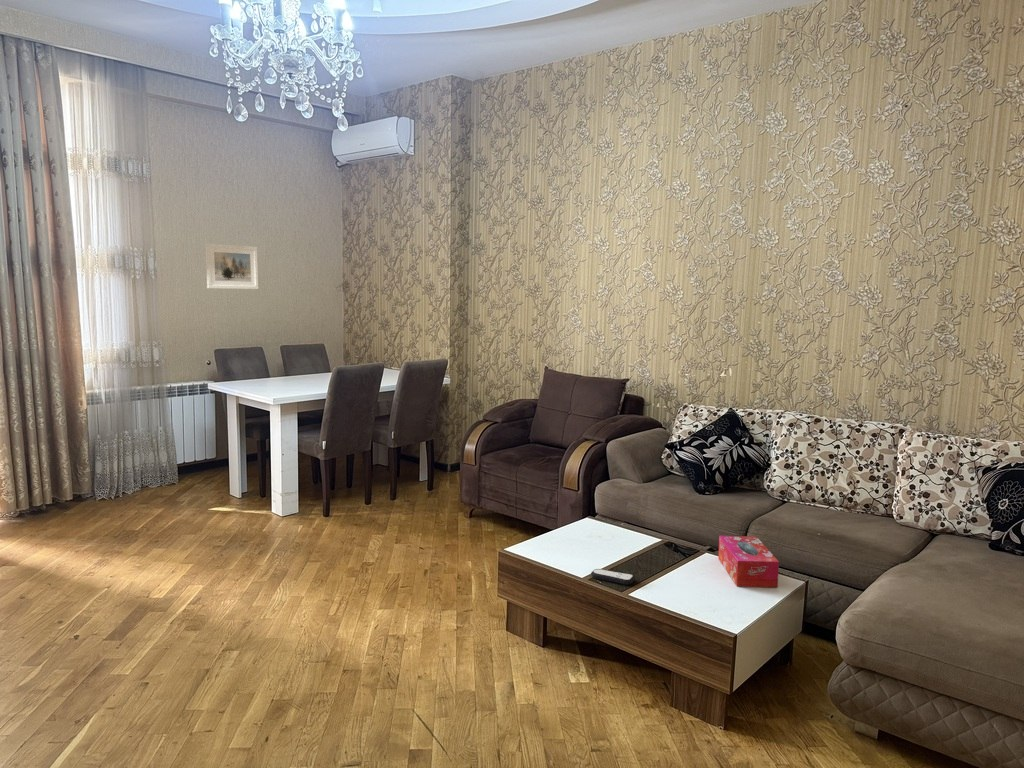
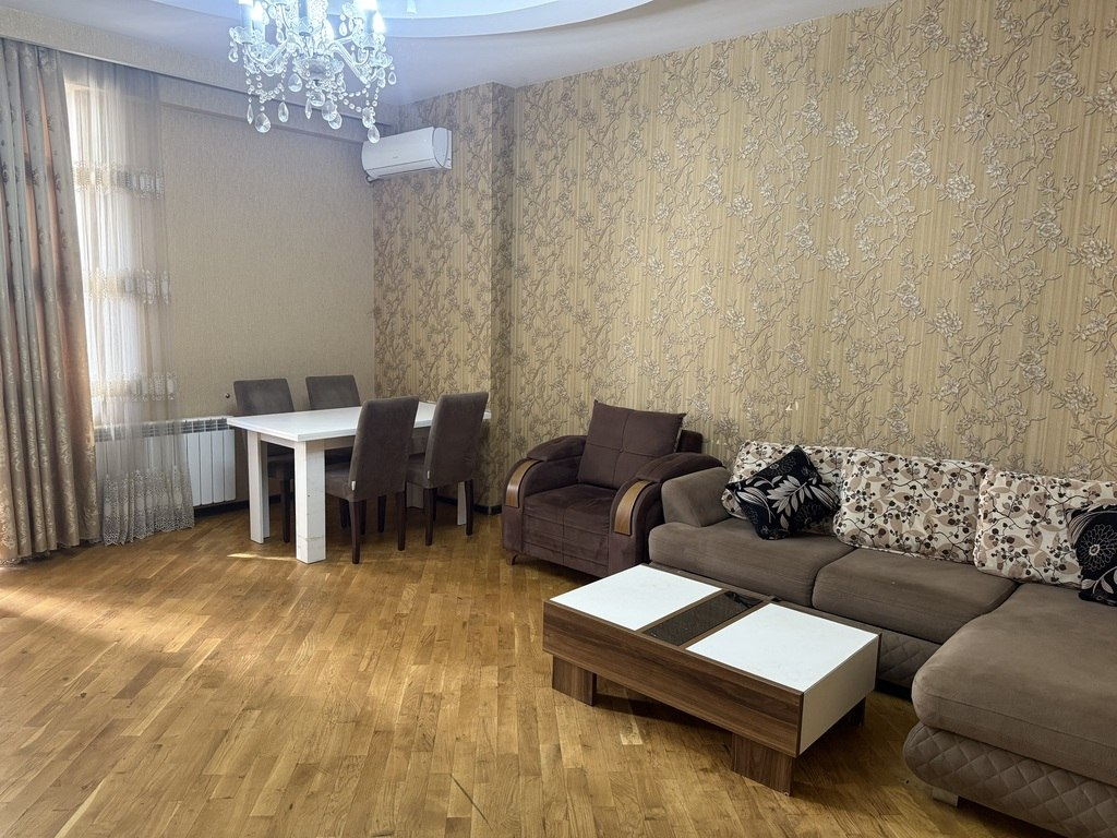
- remote control (612, 576)
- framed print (232, 267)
- tissue box (747, 560)
